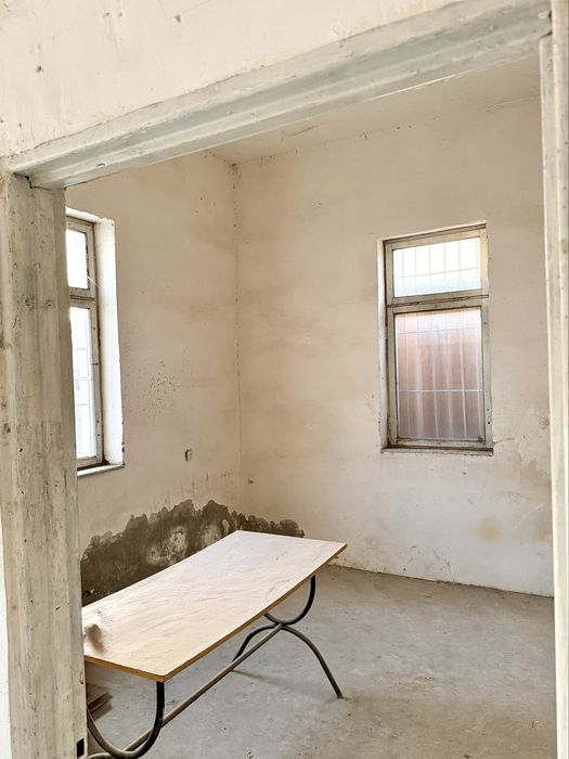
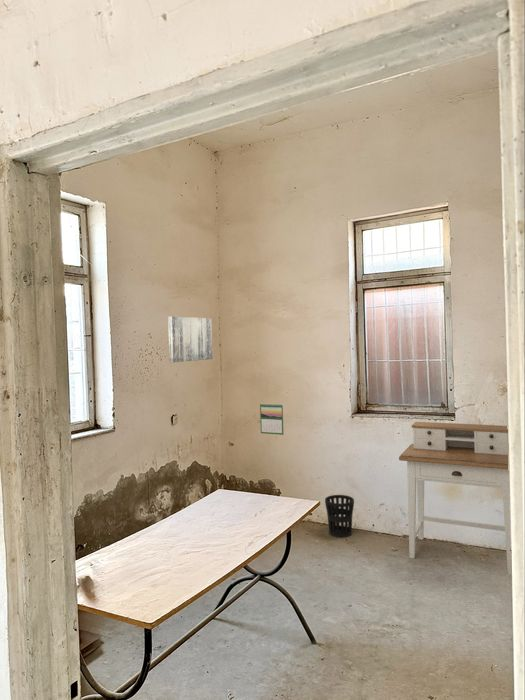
+ wall art (191, 339)
+ calendar (271, 418)
+ wastebasket (339, 517)
+ desk (463, 484)
